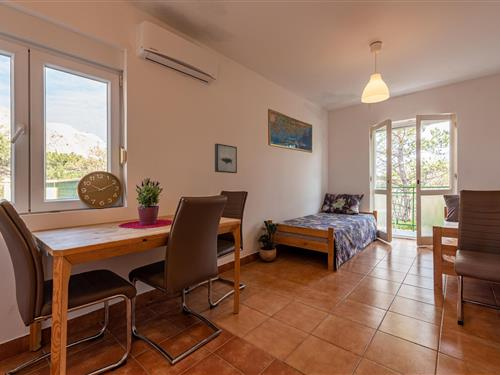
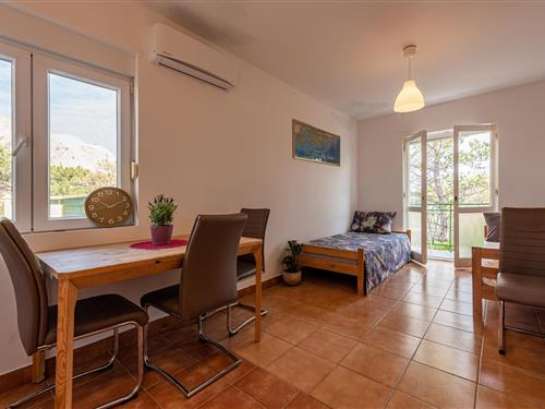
- wall art (226, 159)
